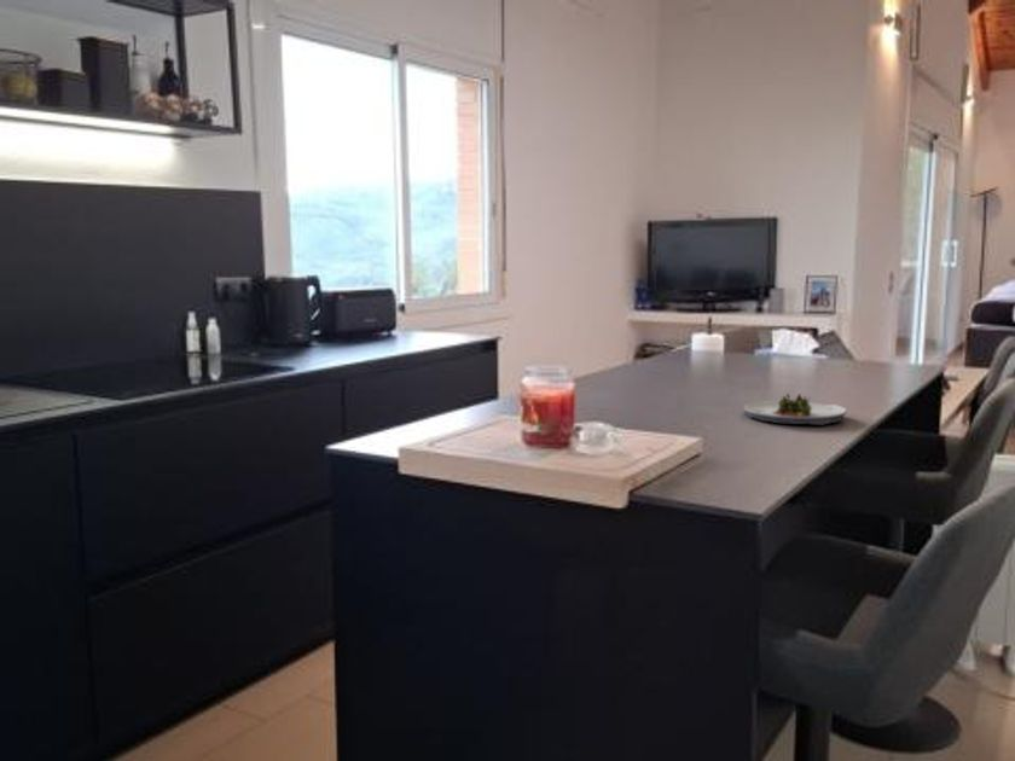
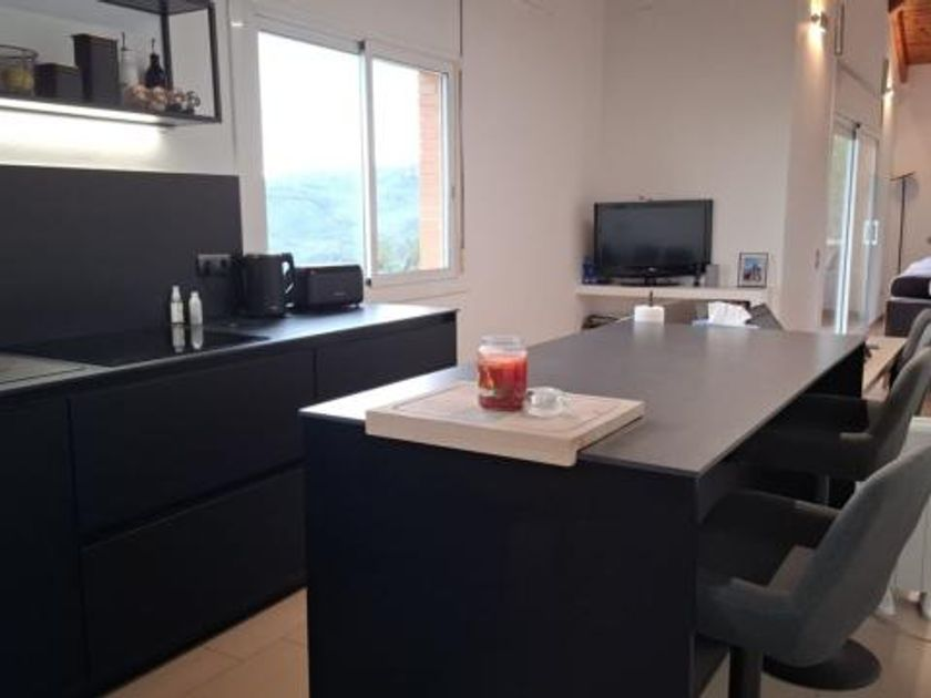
- salad plate (793, 405)
